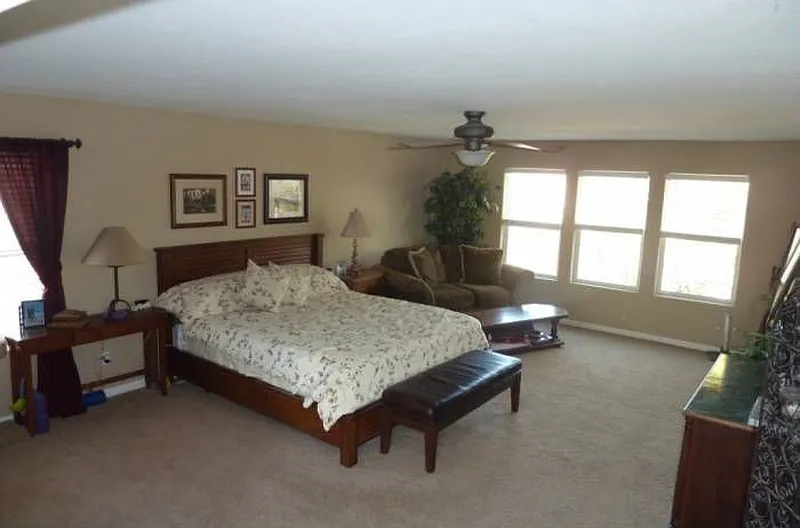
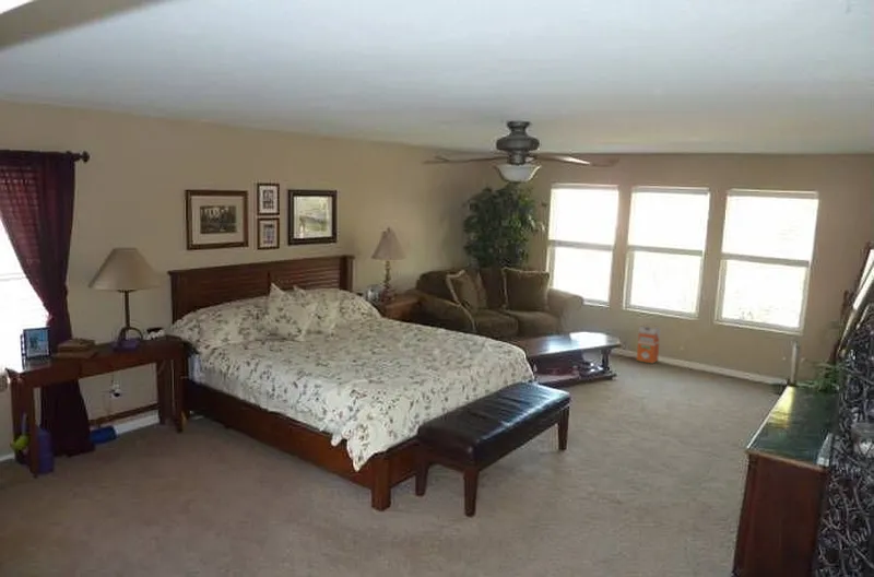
+ waste bin (648, 343)
